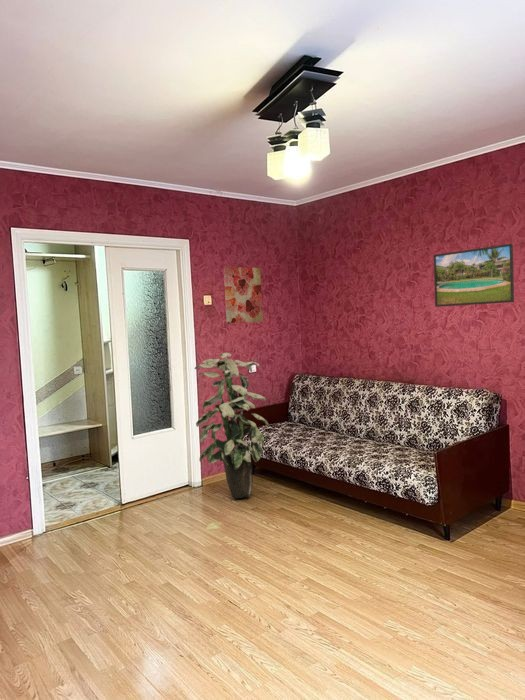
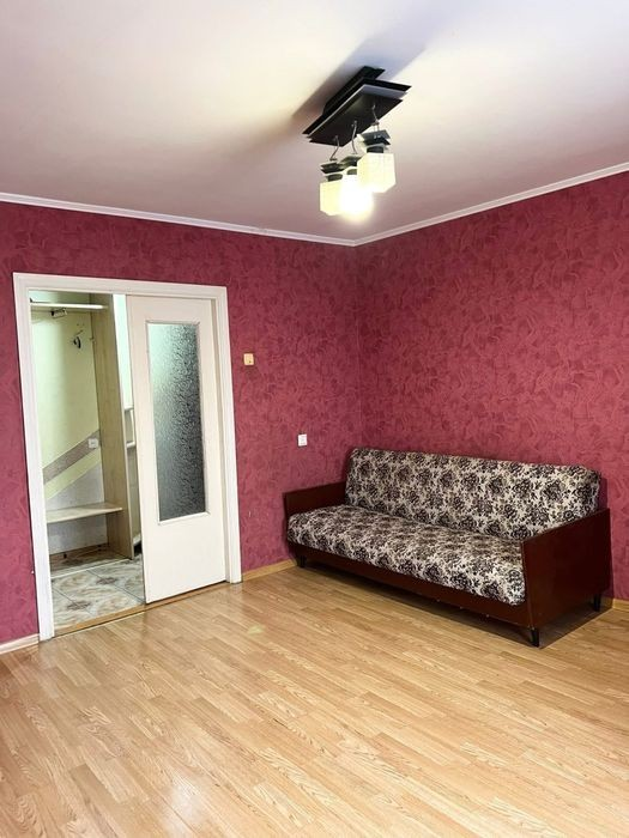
- indoor plant (230, 424)
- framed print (471, 277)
- wall art (243, 295)
